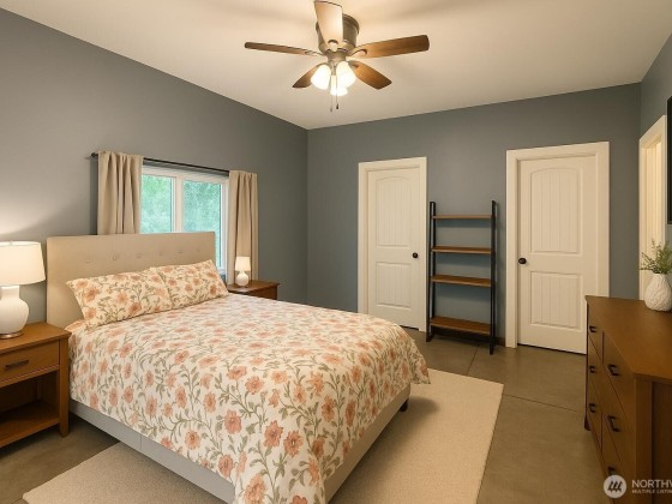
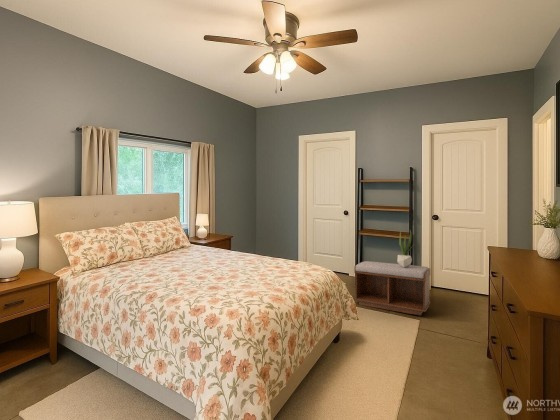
+ potted plant (405, 248)
+ bench (391, 285)
